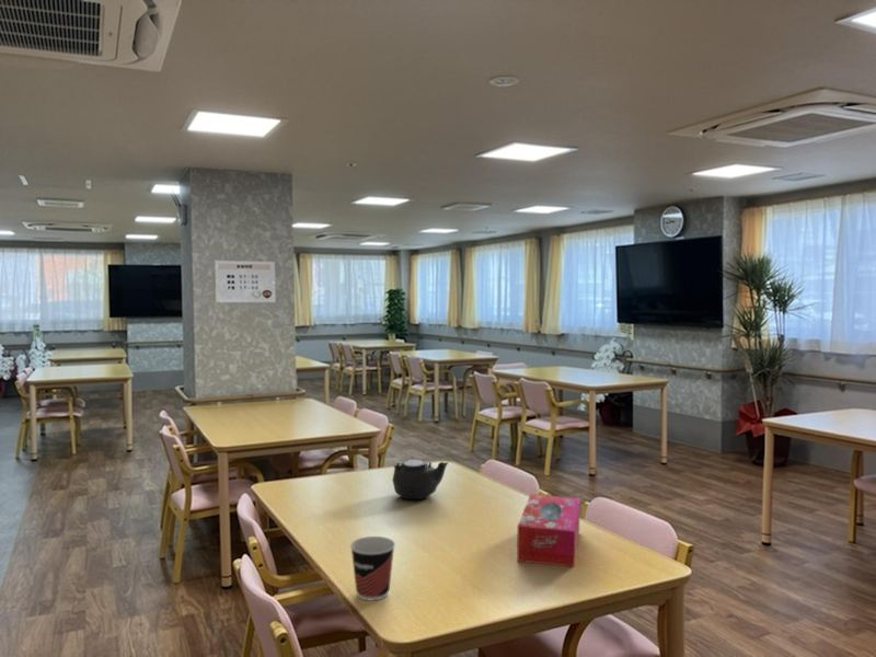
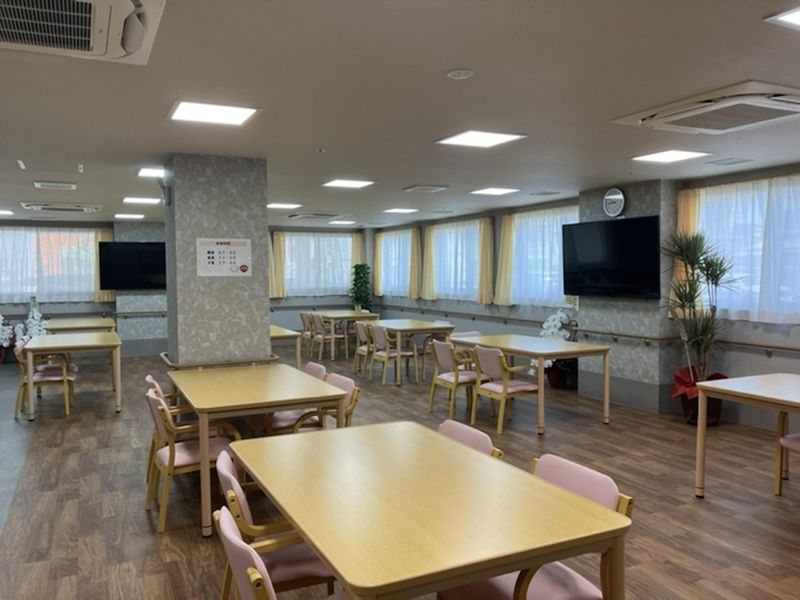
- cup (372, 568)
- teapot (419, 479)
- tissue box (550, 528)
